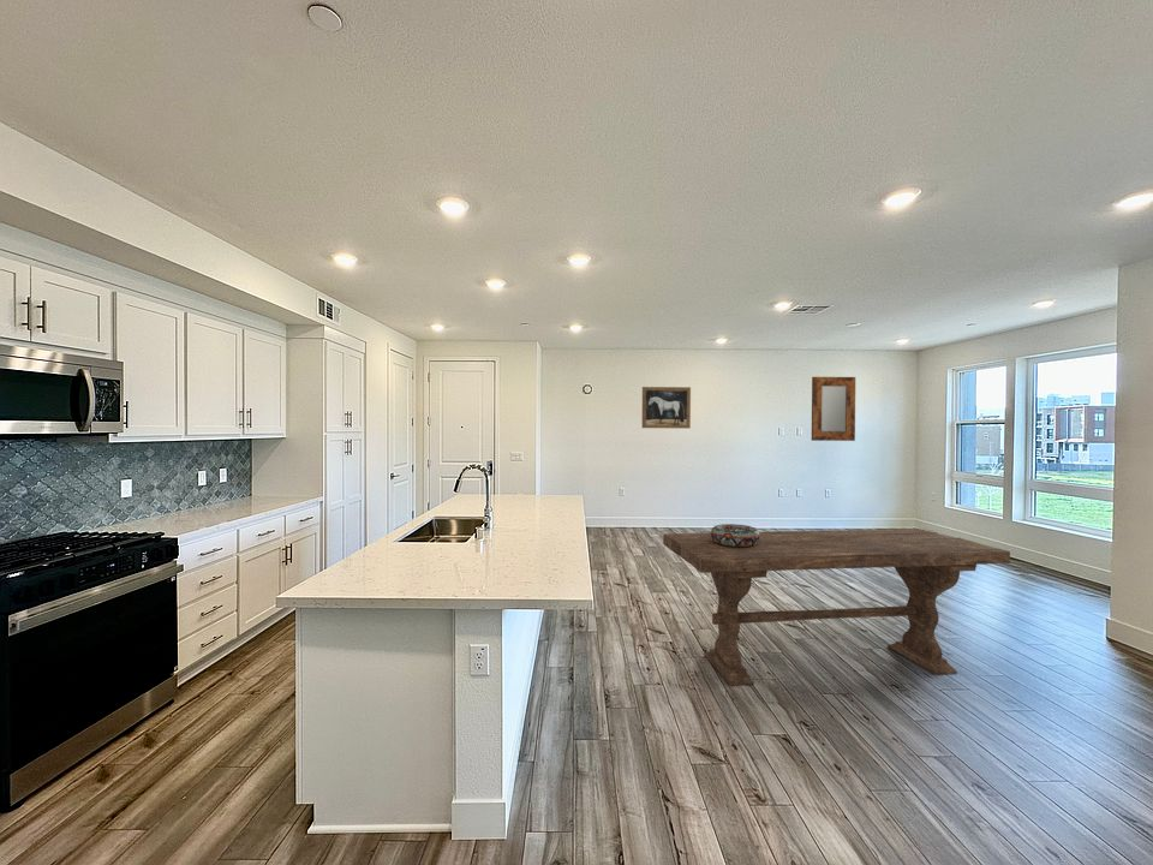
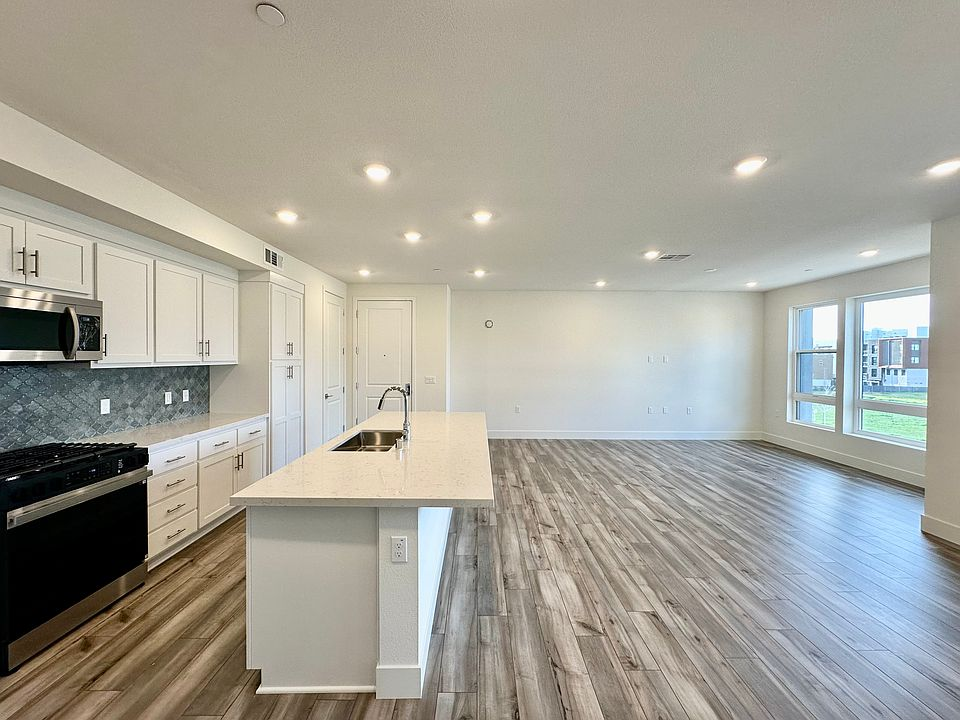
- wall art (665, 407)
- home mirror (834, 408)
- decorative bowl (735, 535)
- dining table (828, 609)
